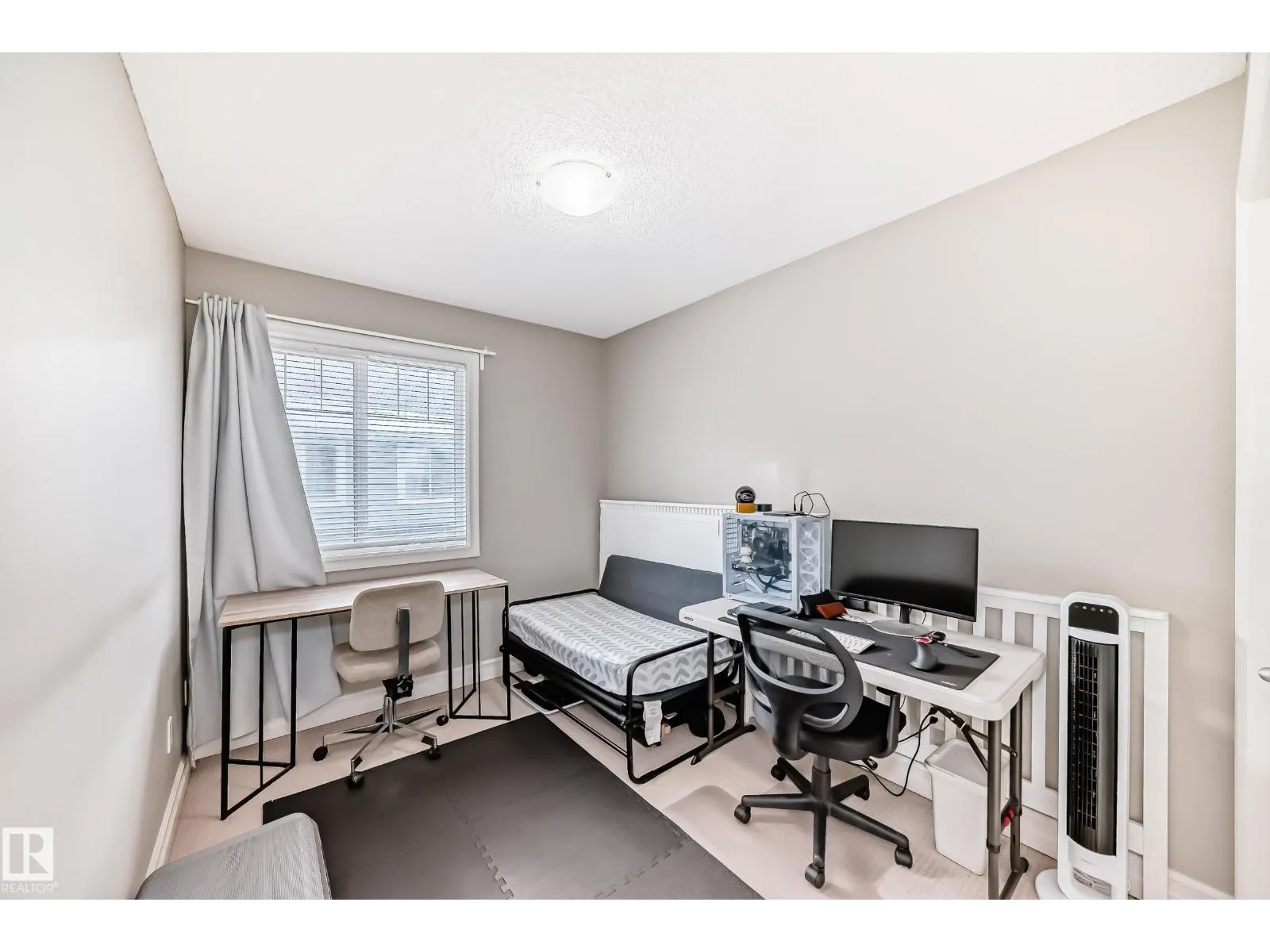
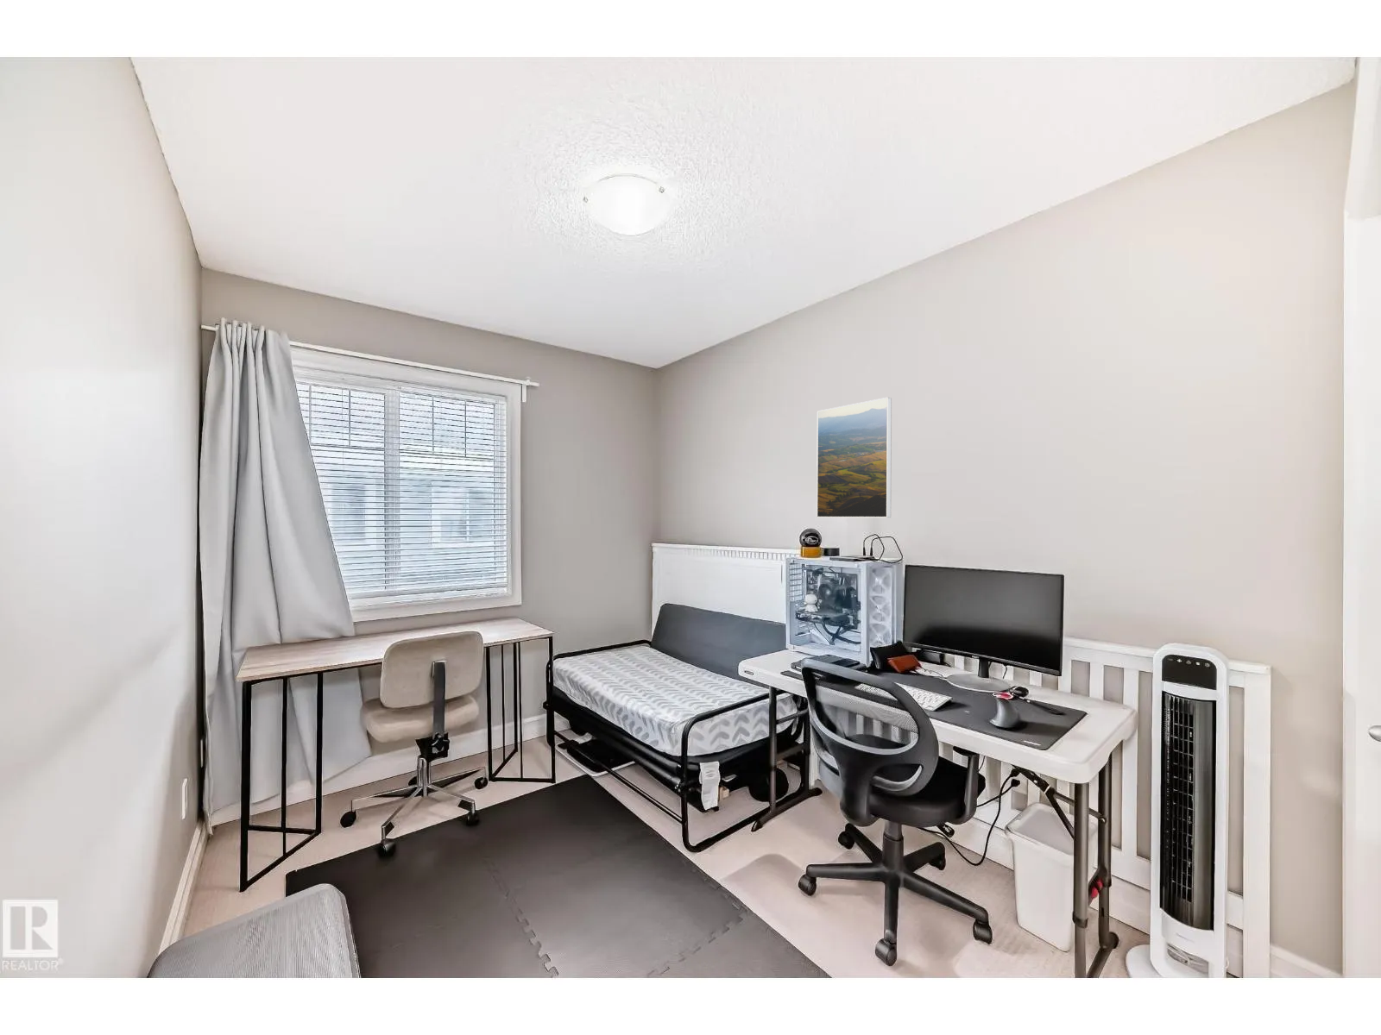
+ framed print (851, 461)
